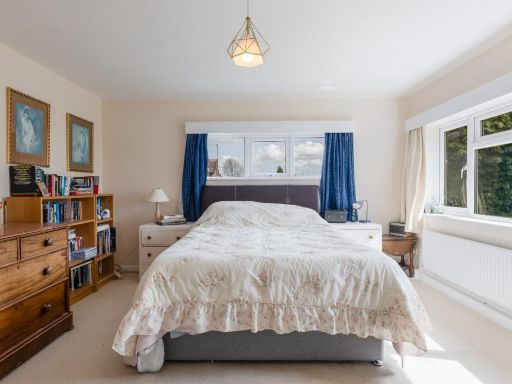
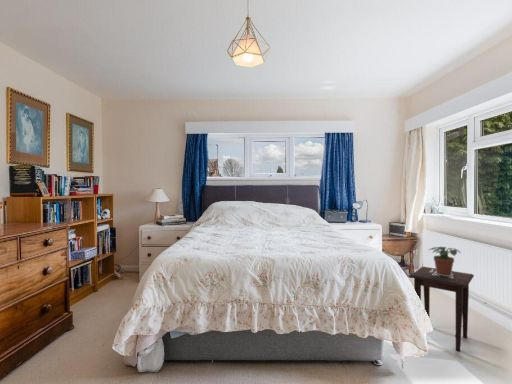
+ side table (429, 304)
+ potted plant (444, 261)
